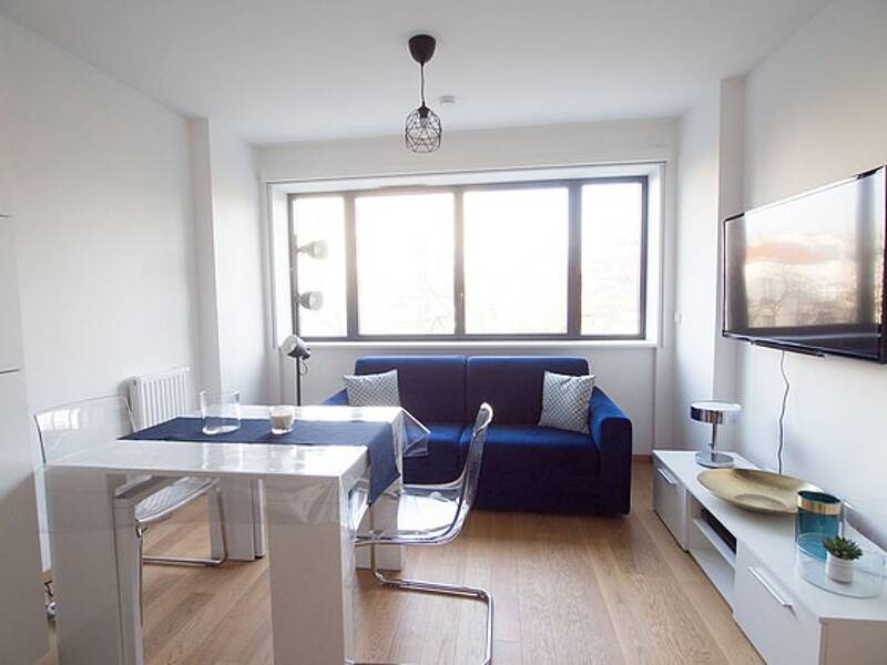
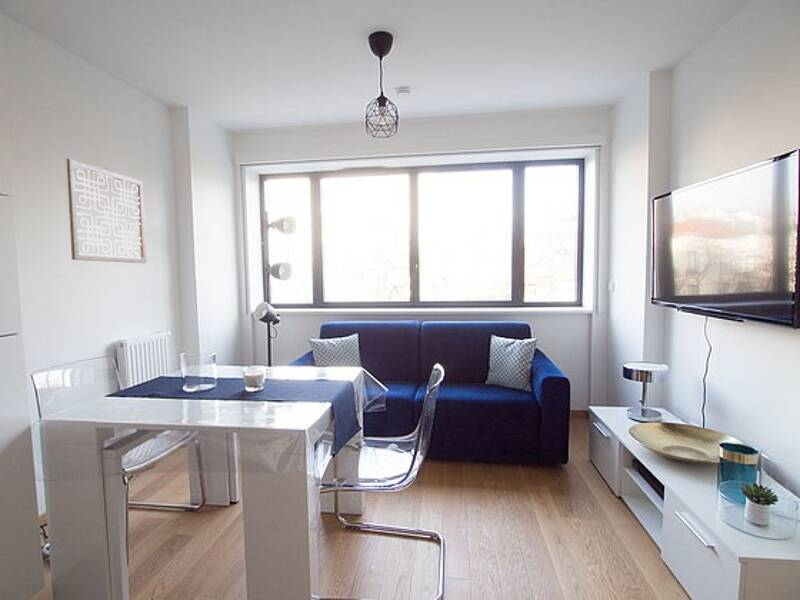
+ wall art (111, 214)
